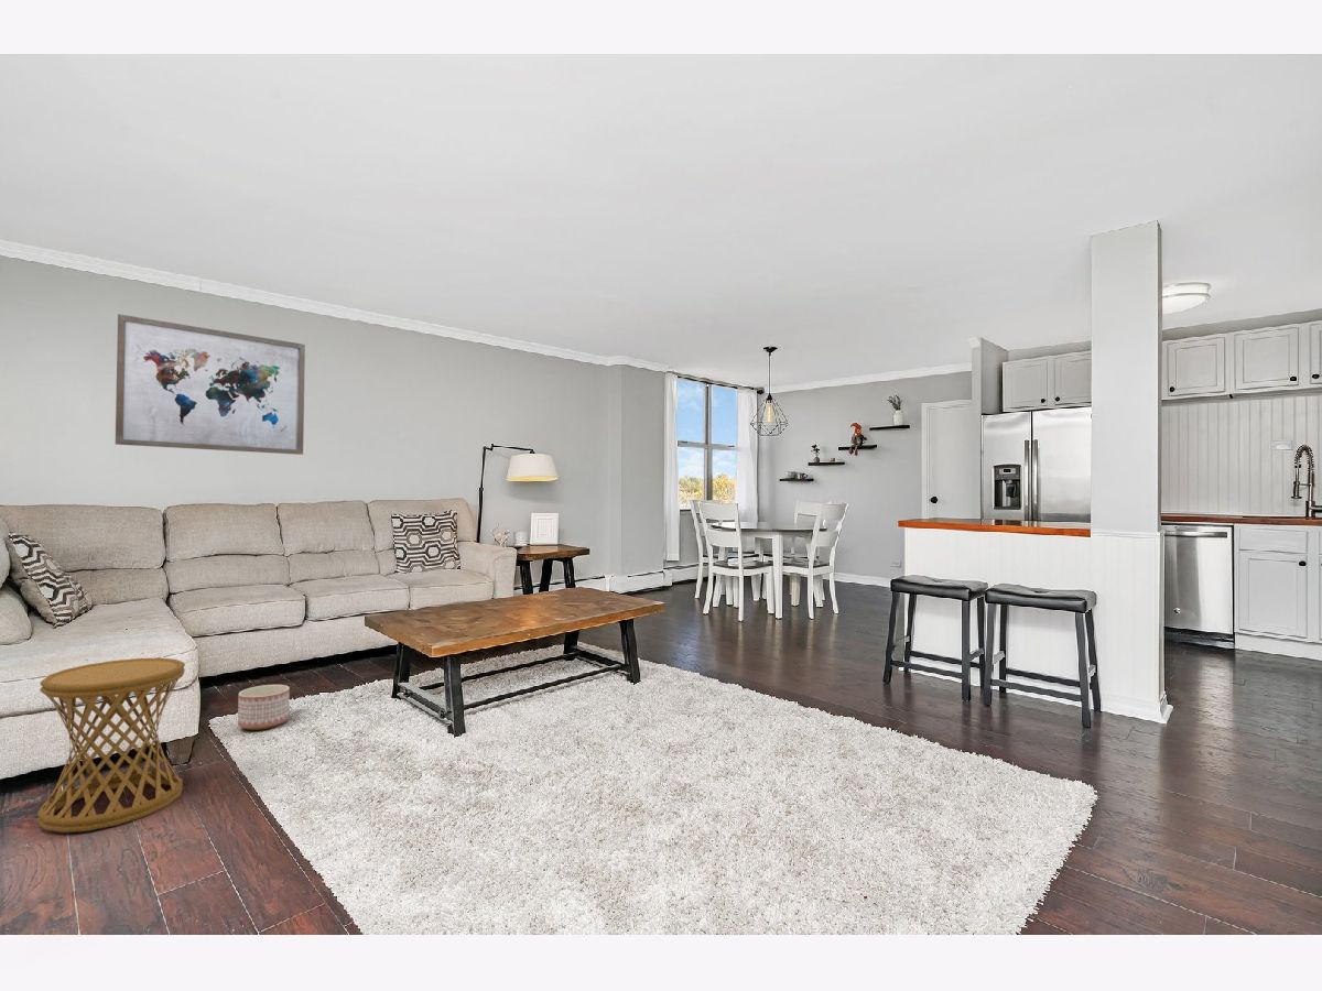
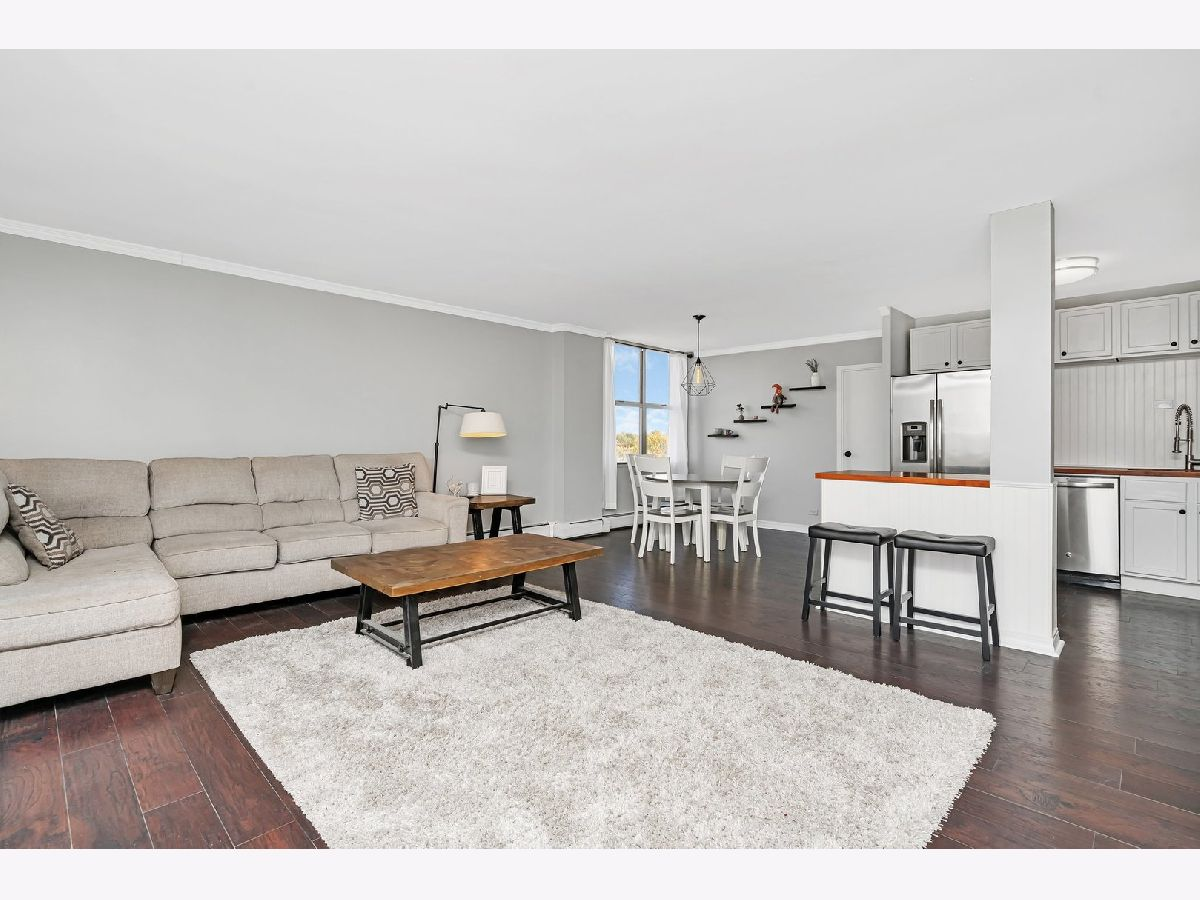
- planter (263, 707)
- side table (118, 740)
- wall art (217, 390)
